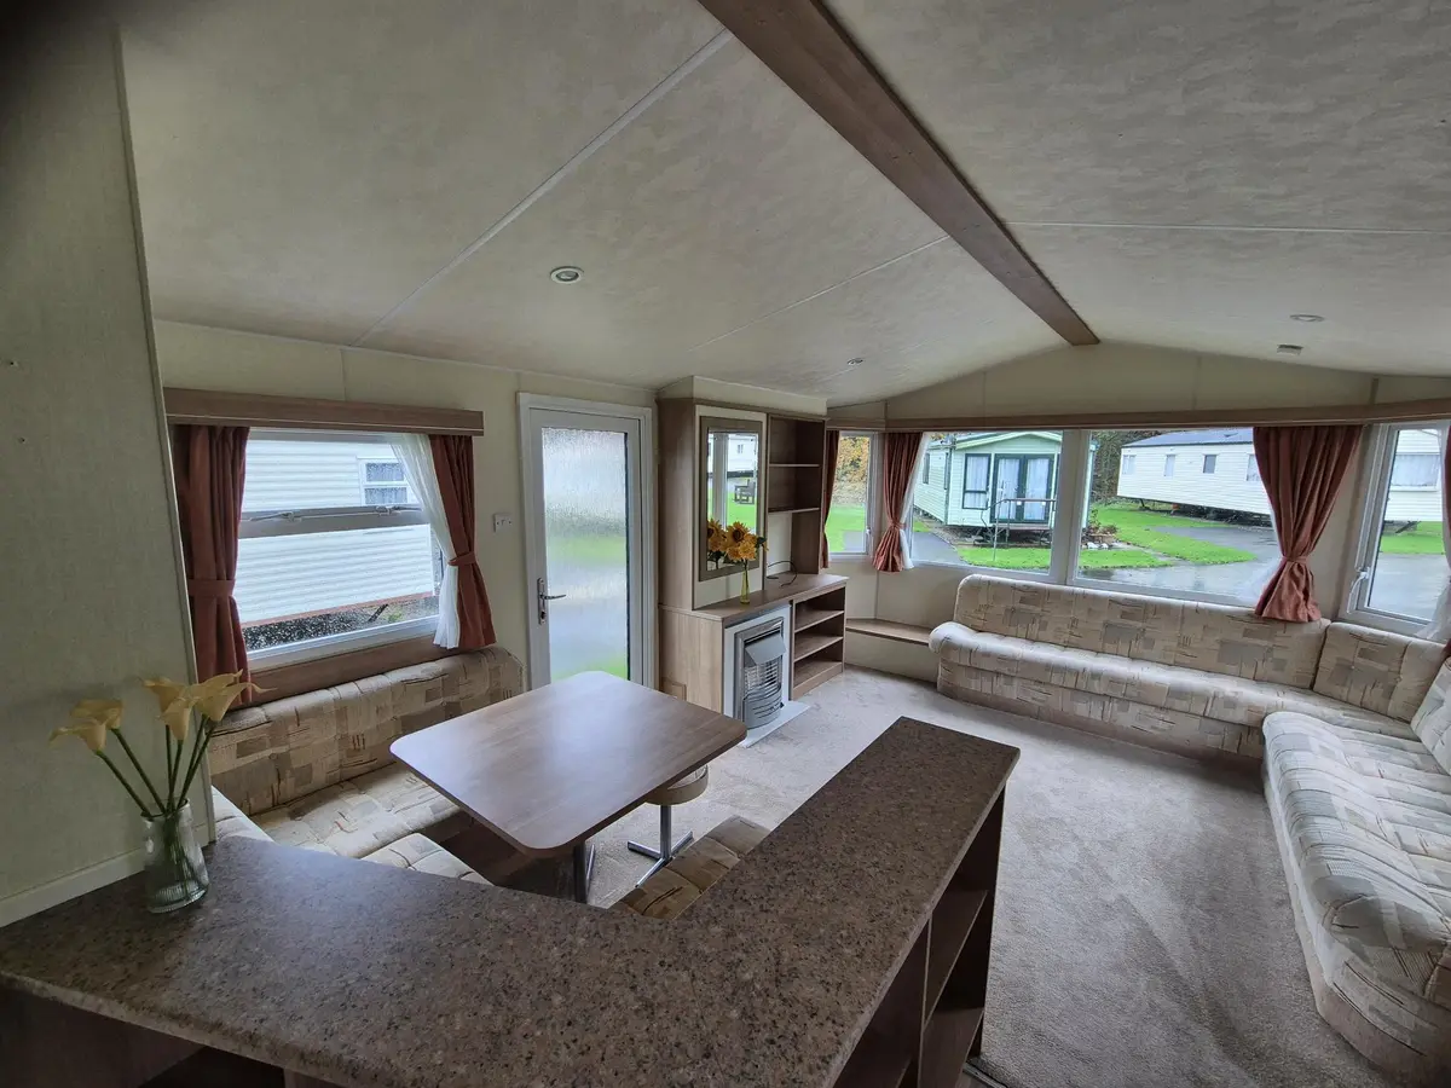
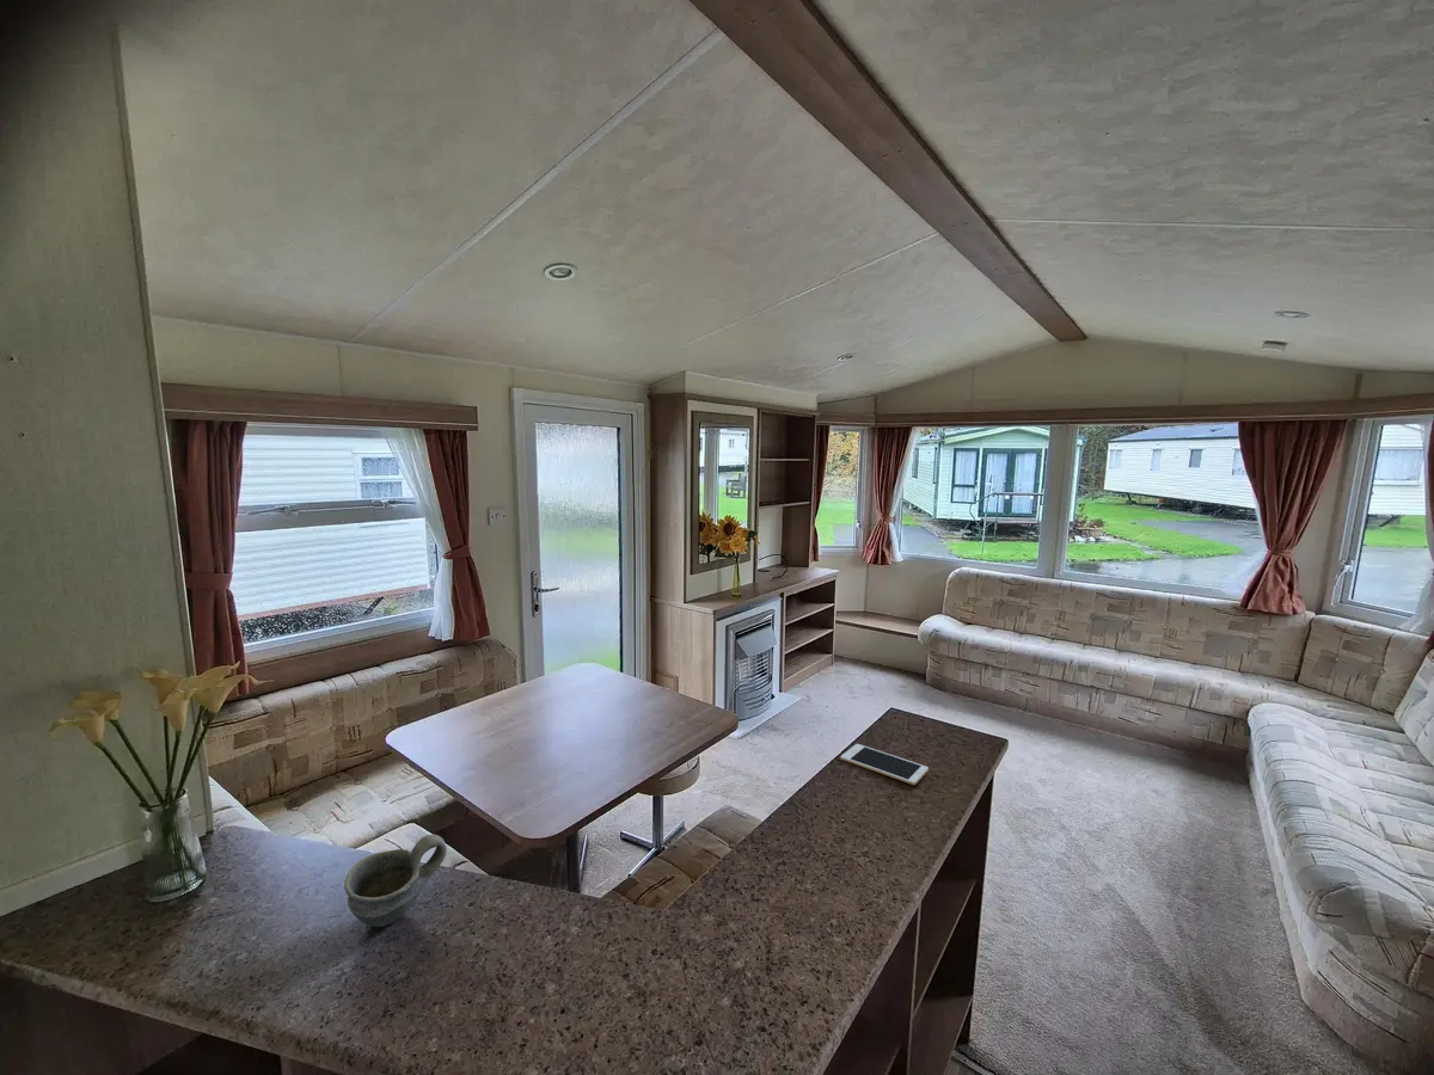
+ cup (393, 884)
+ cell phone (883, 763)
